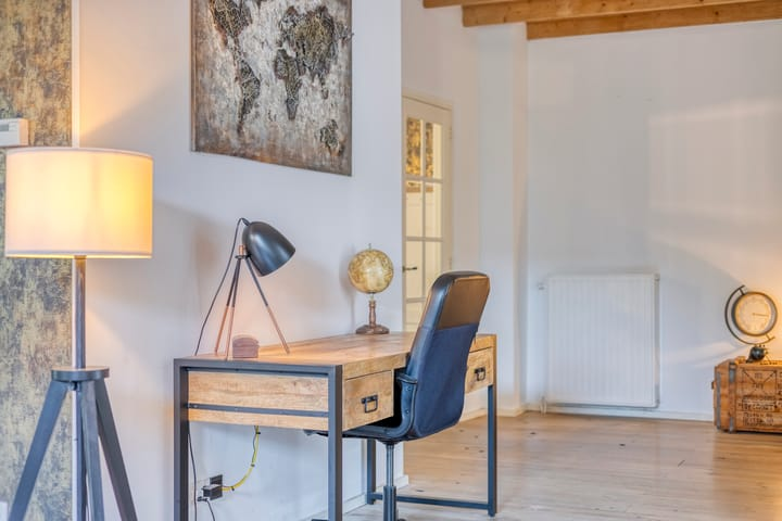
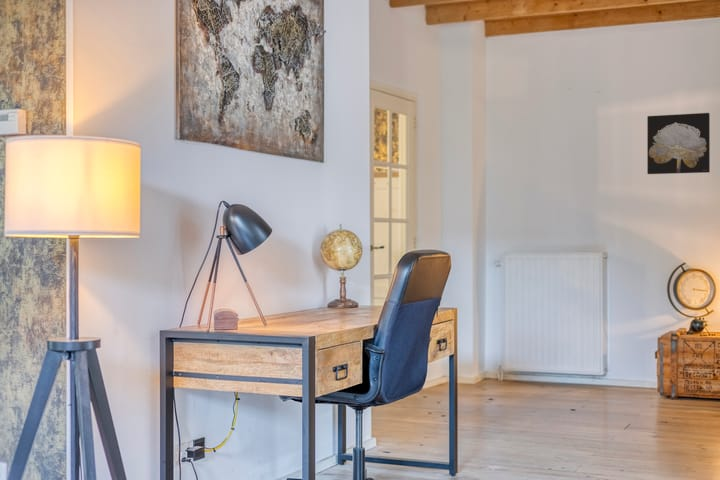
+ wall art (678, 144)
